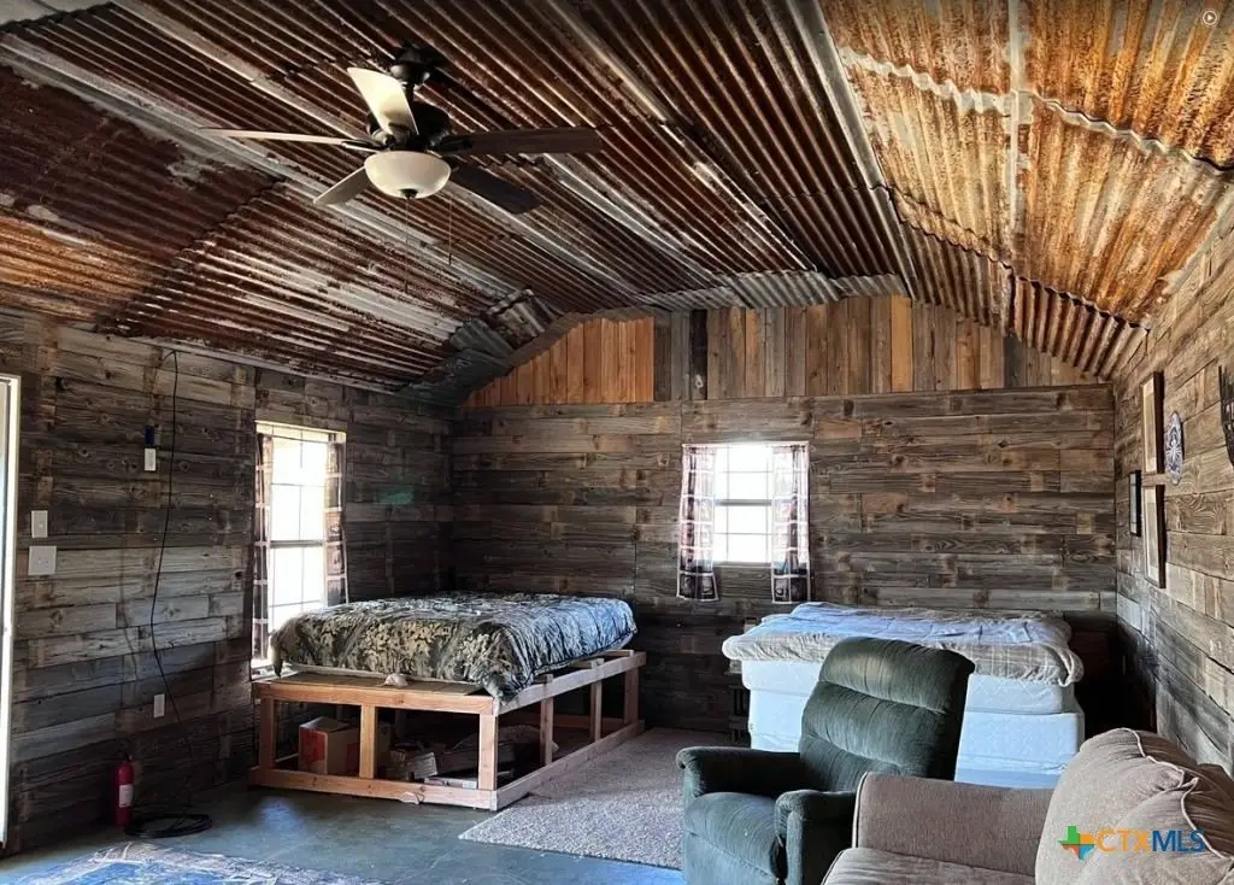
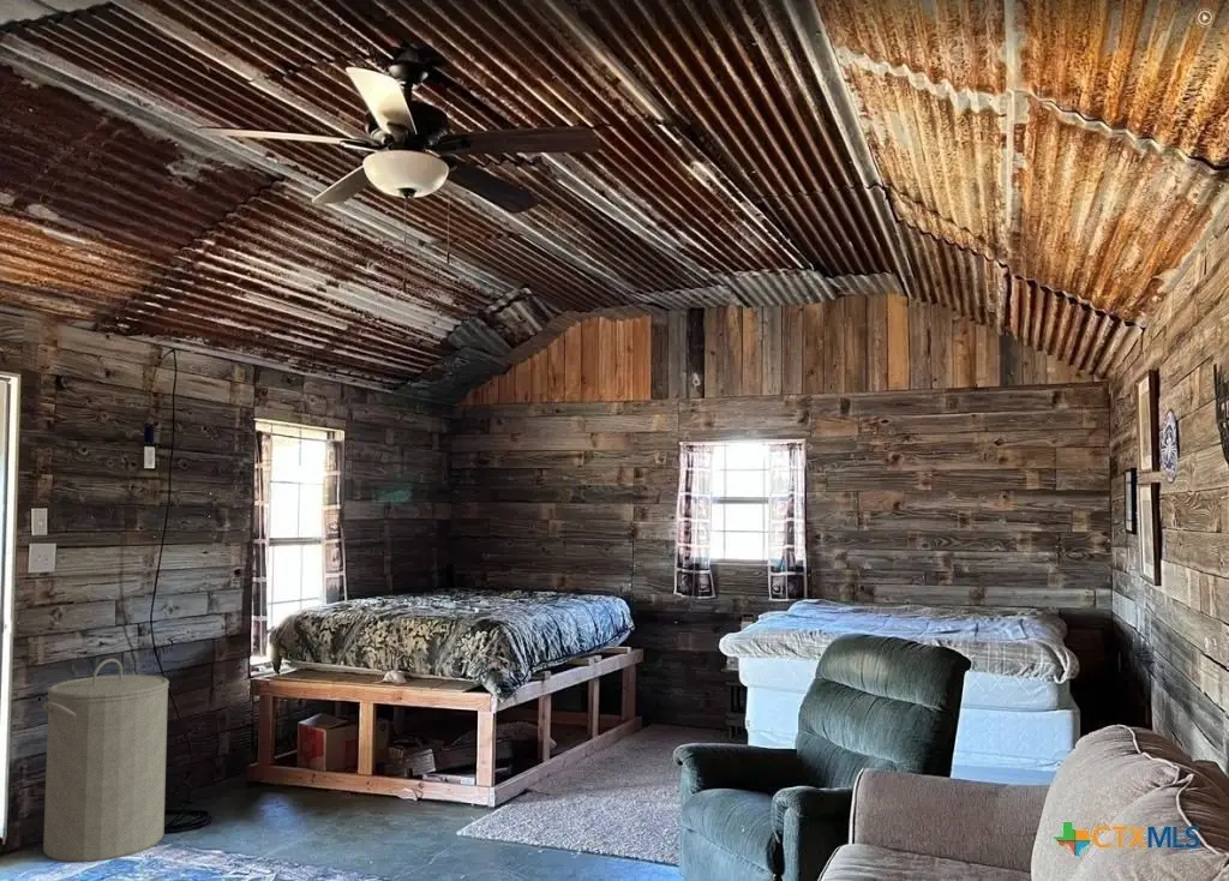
+ laundry hamper (107, 750)
